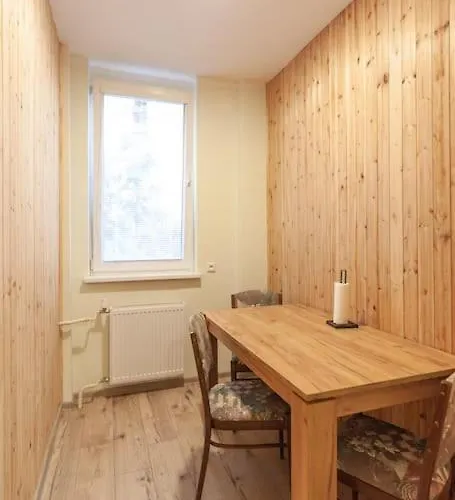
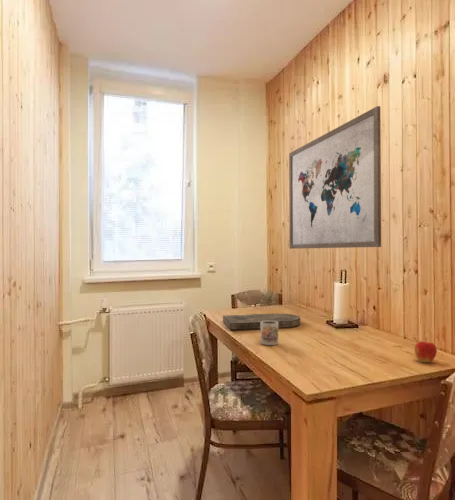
+ apple (425, 350)
+ cutting board (263, 320)
+ mug (268, 331)
+ wall art (326, 191)
